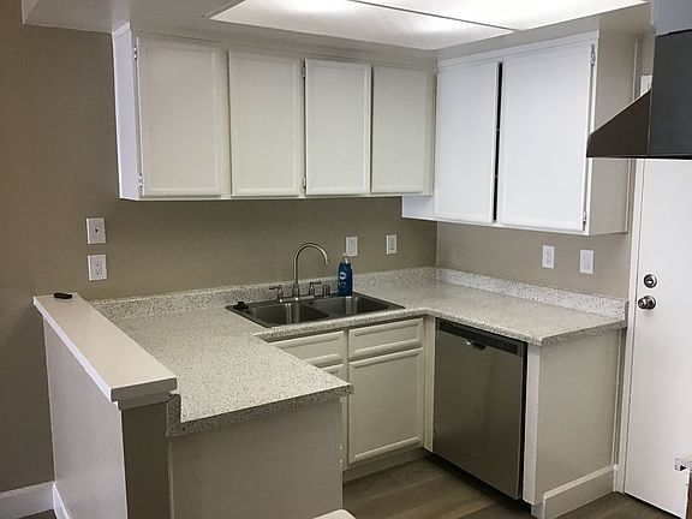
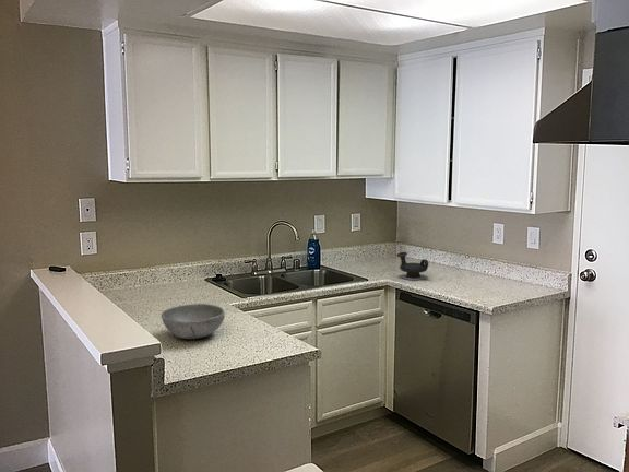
+ bowl (193, 323)
+ teapot (413, 264)
